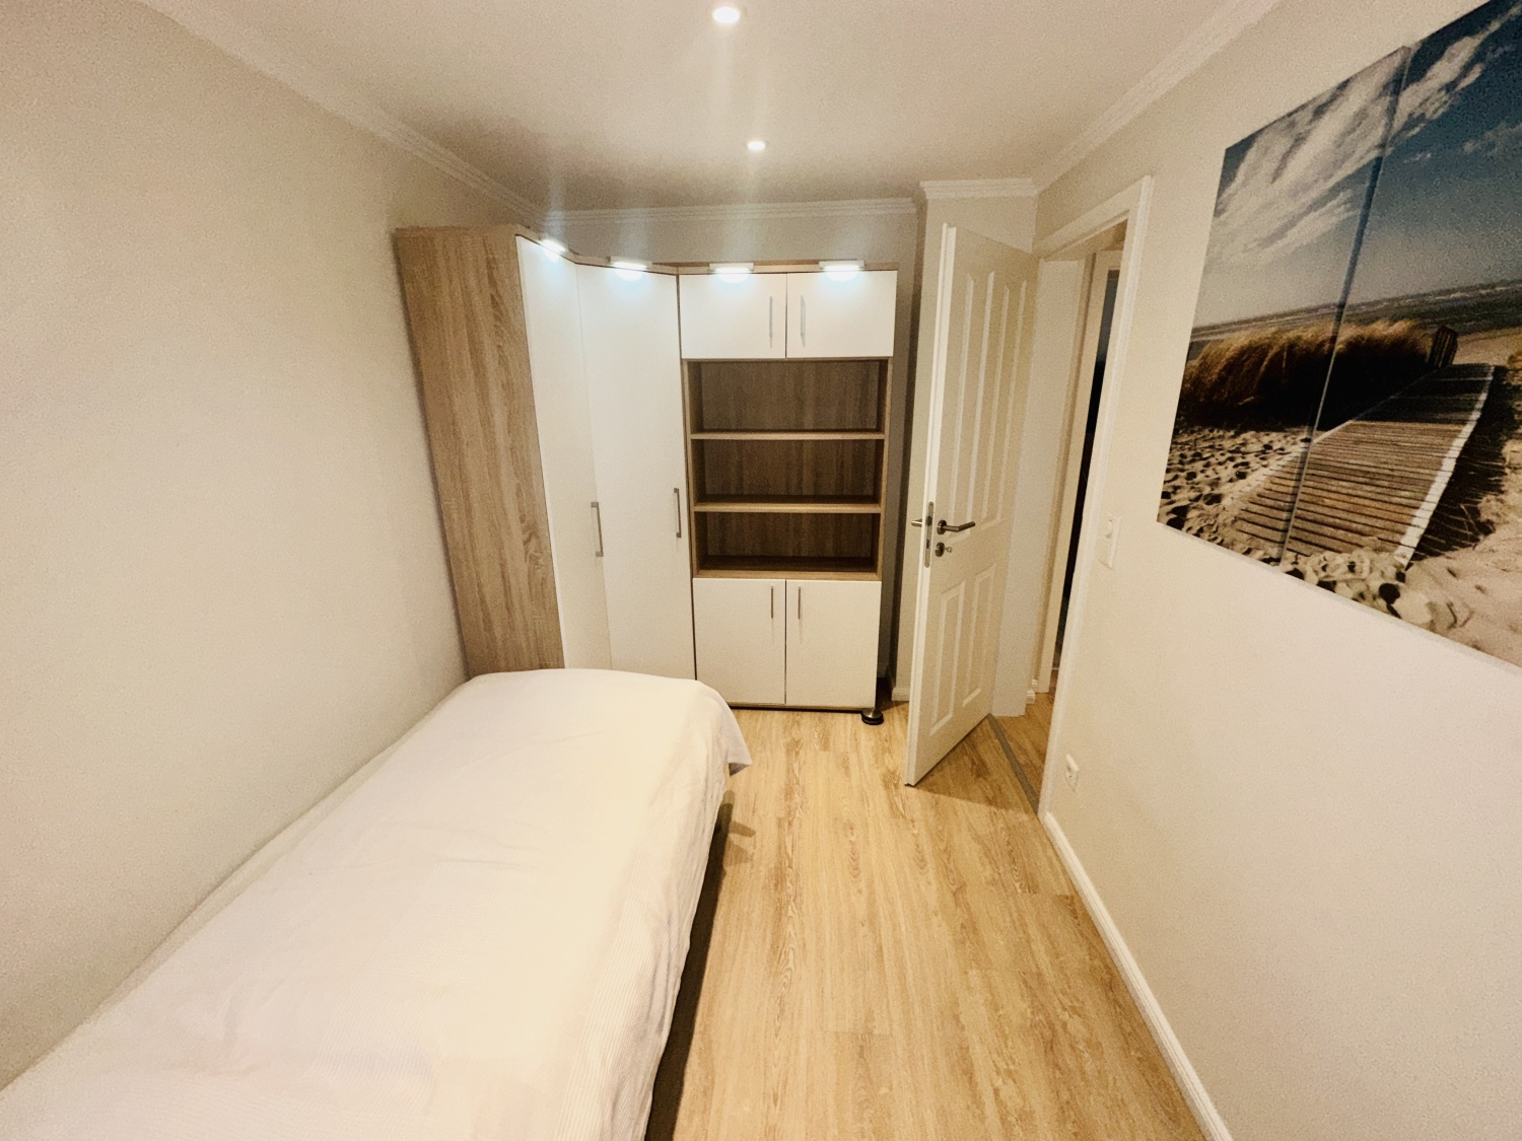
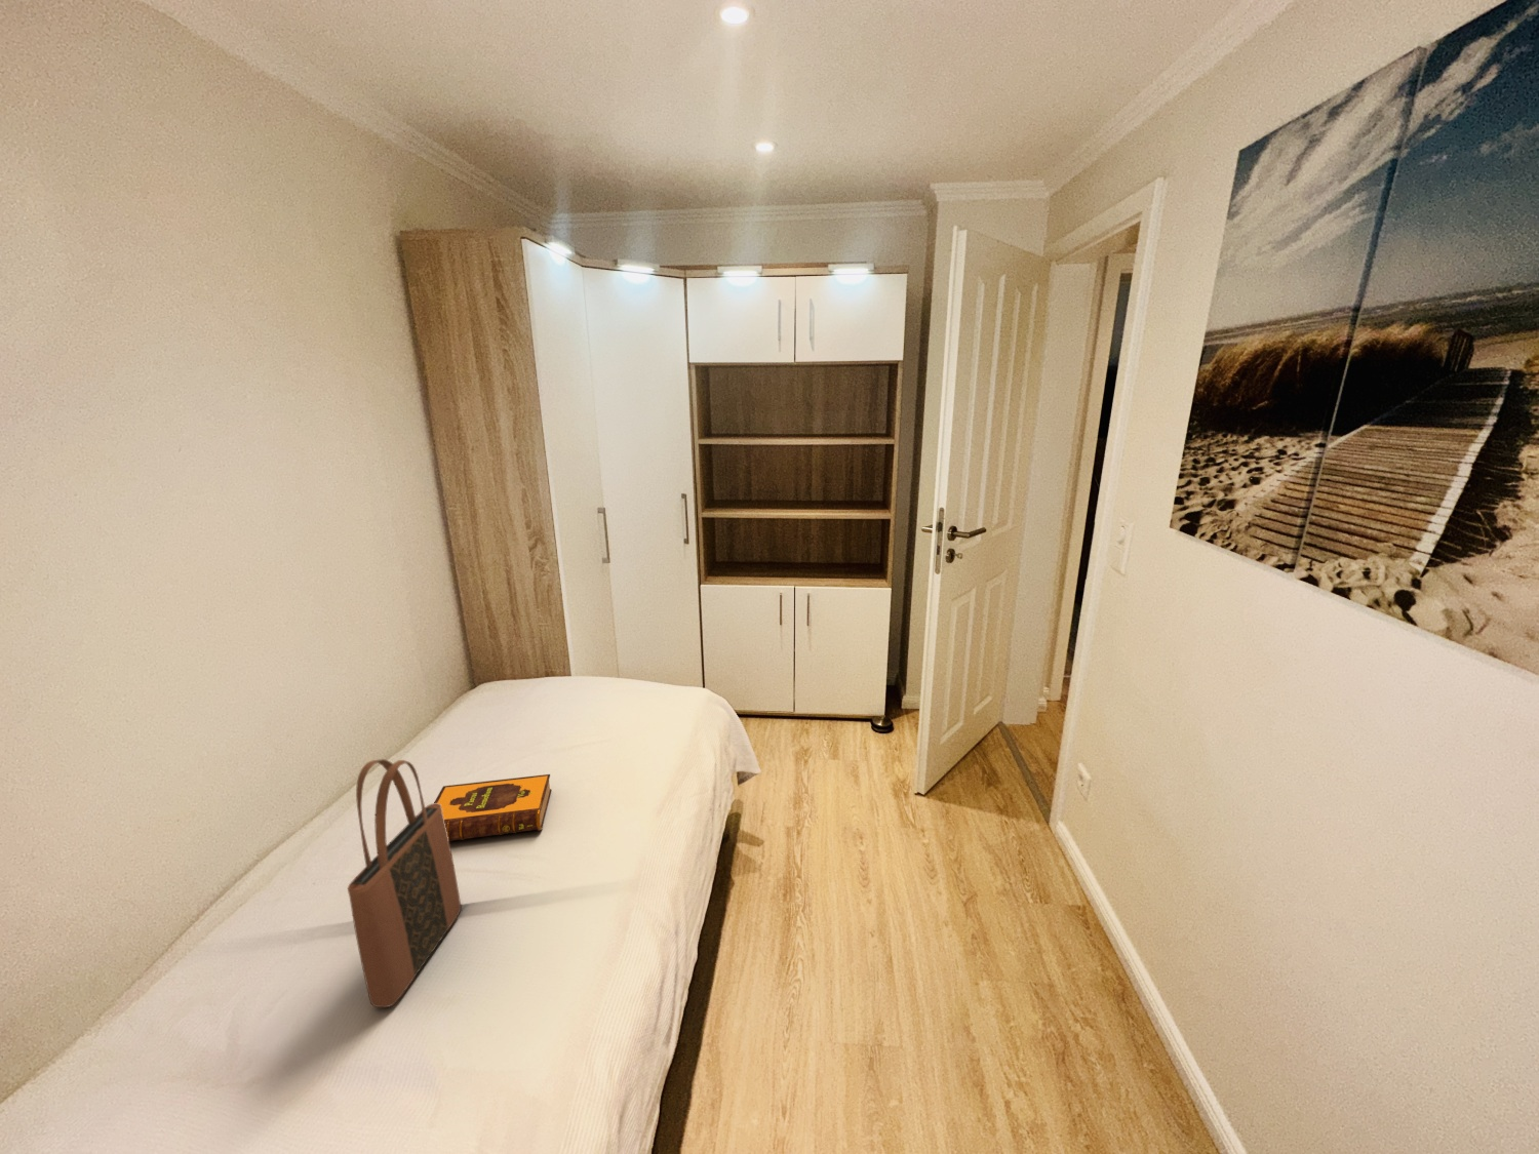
+ tote bag (402, 864)
+ hardback book (490, 809)
